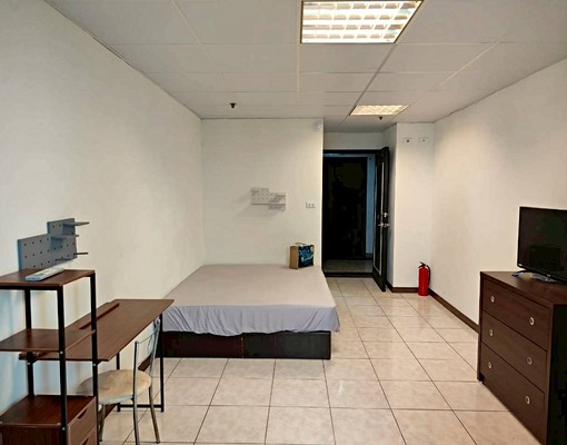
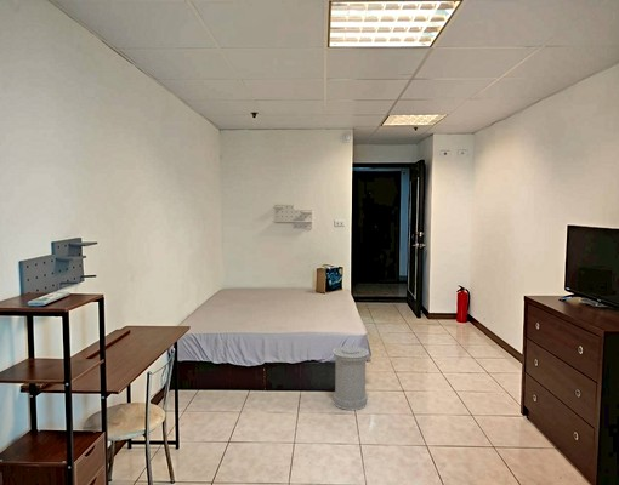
+ trash can (350, 375)
